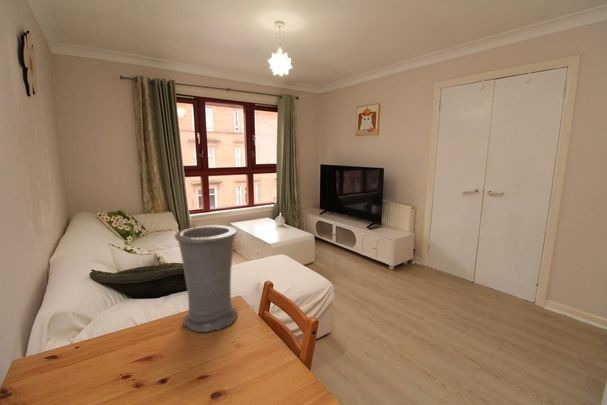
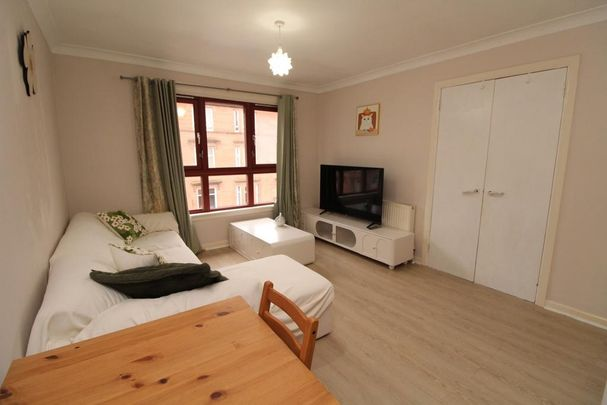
- vase (208, 275)
